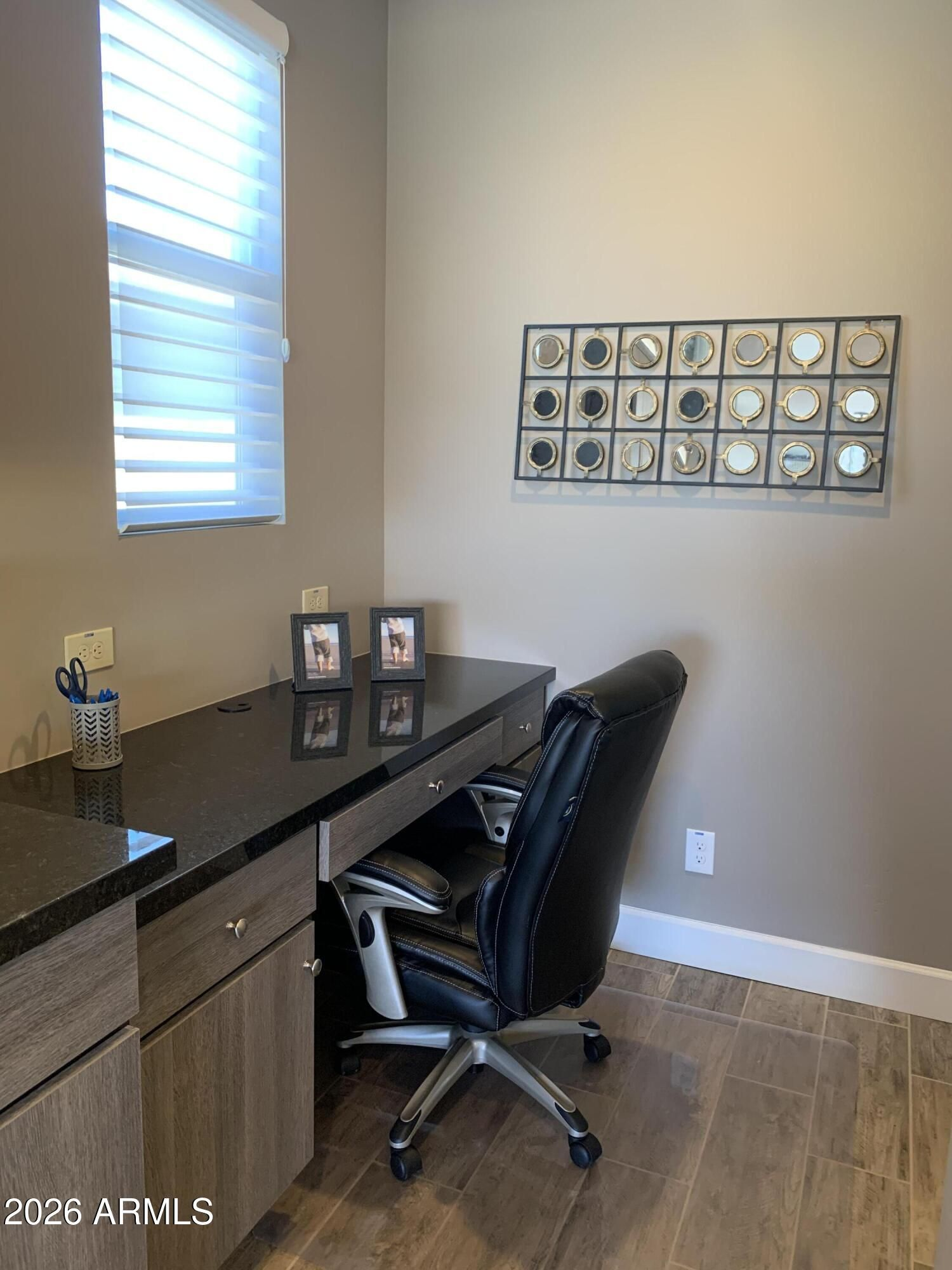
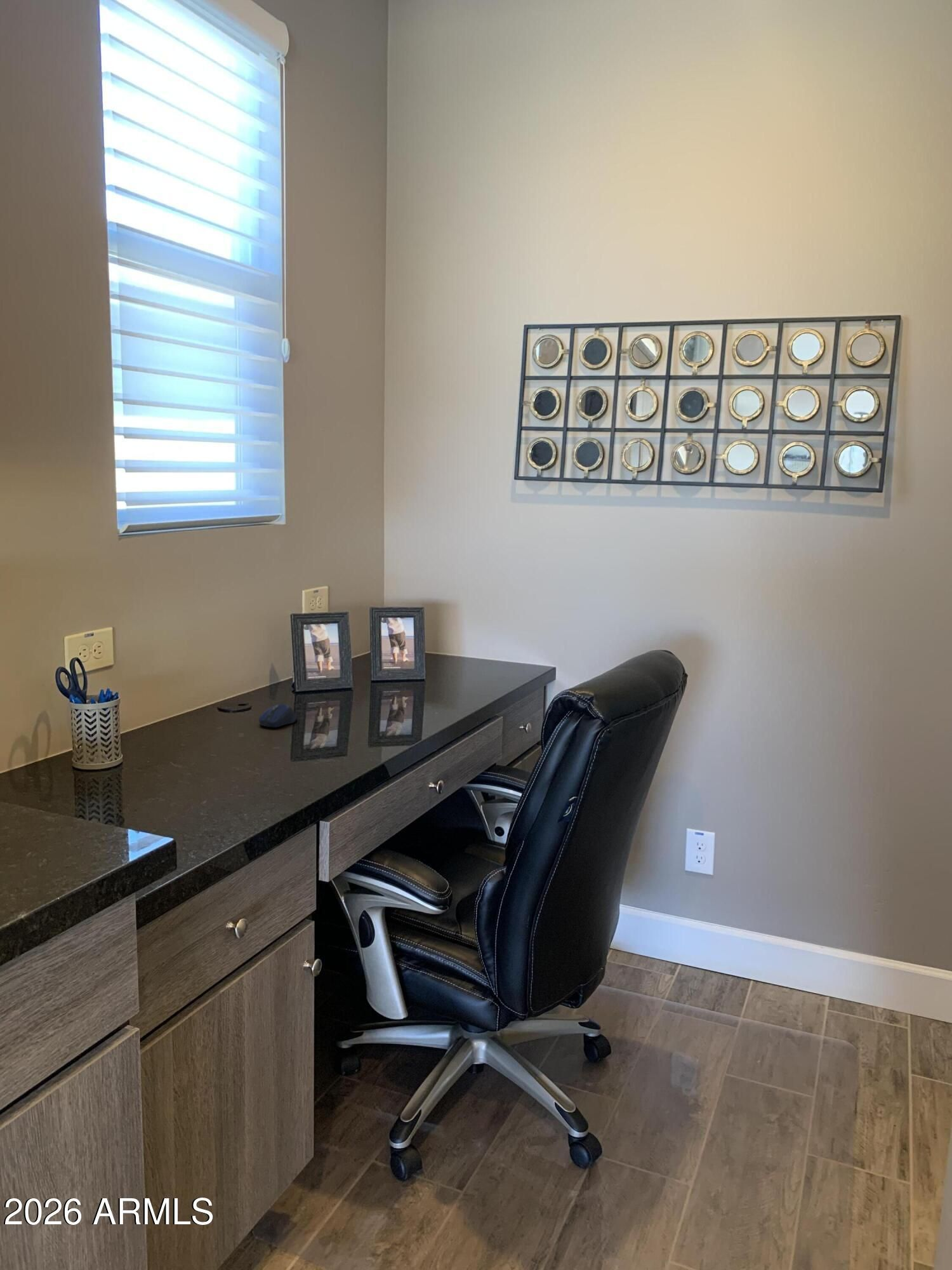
+ computer mouse (277, 713)
